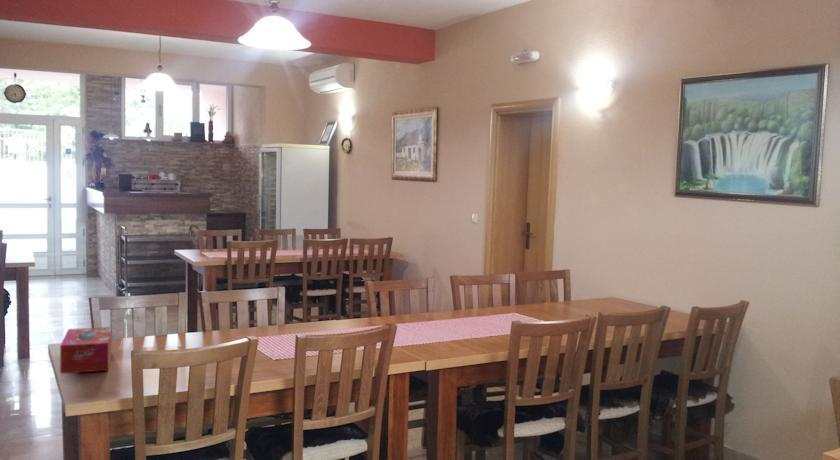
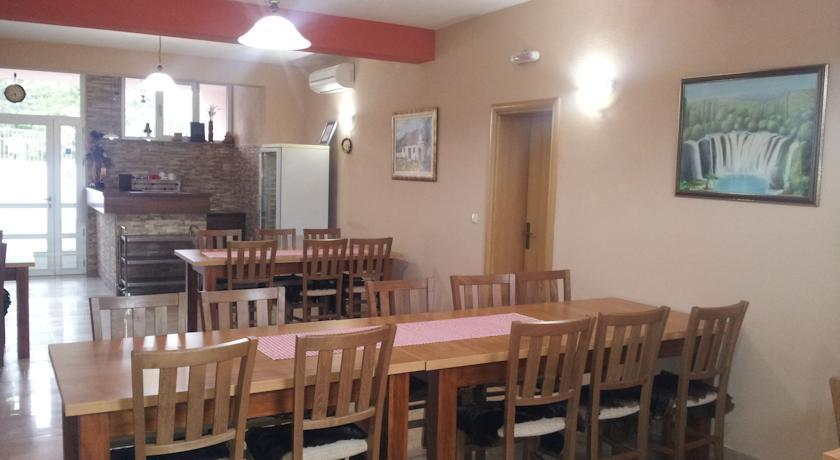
- tissue box (87, 348)
